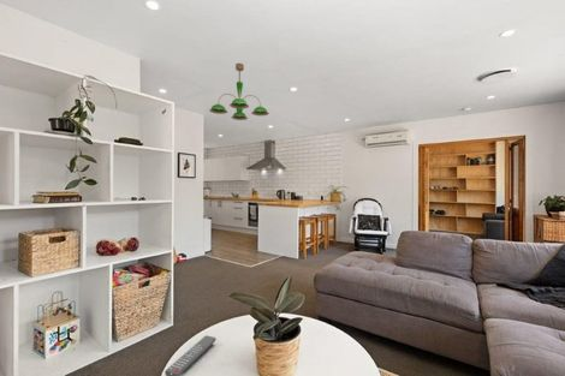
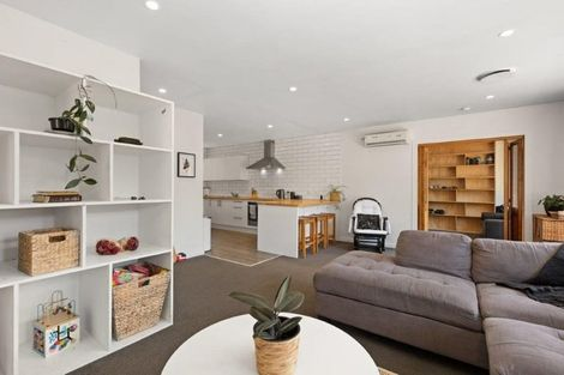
- remote control (192, 354)
- ceiling light fixture (239, 90)
